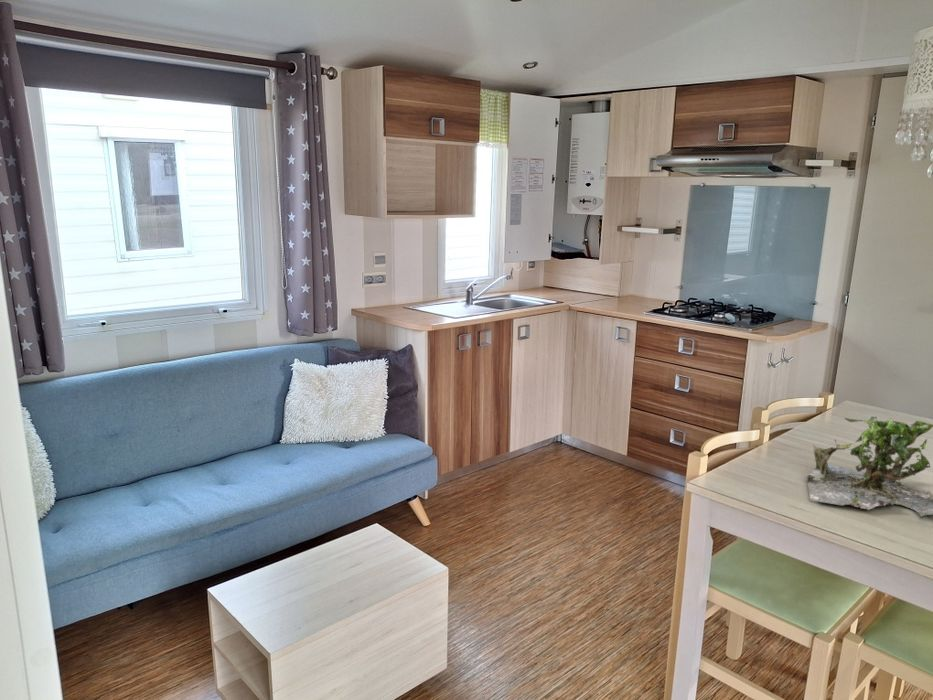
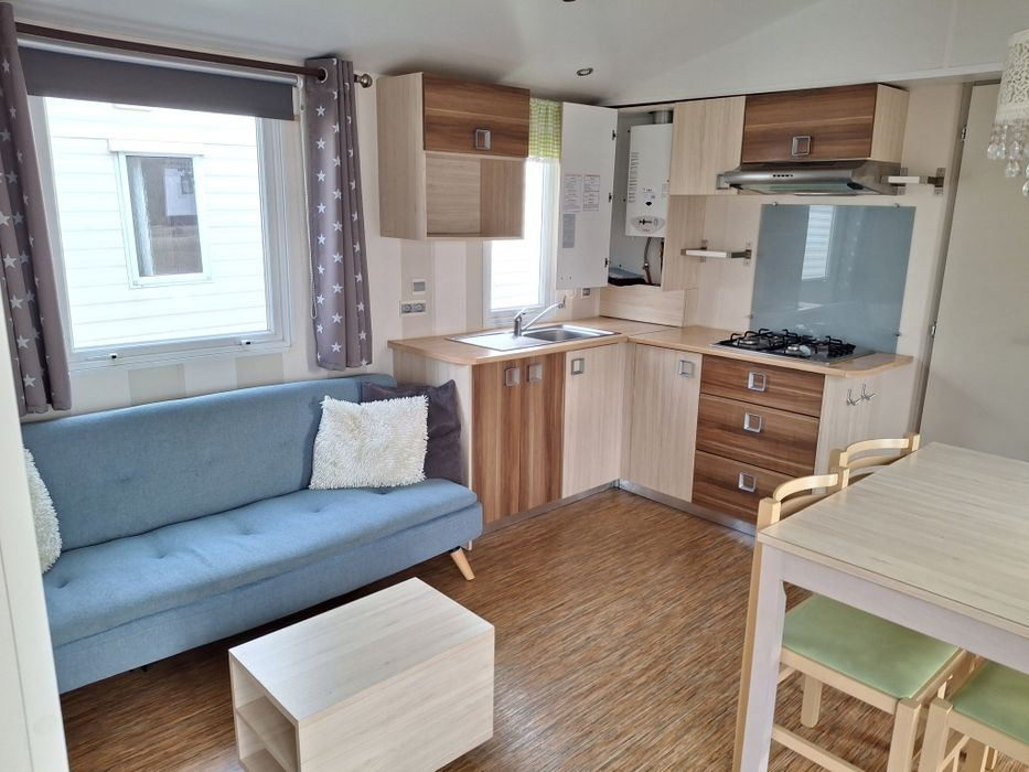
- plant (875, 455)
